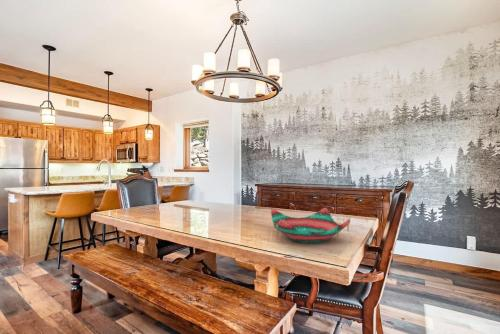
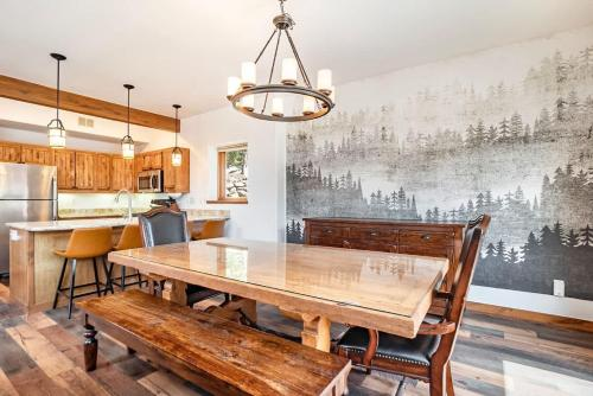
- decorative bowl (306, 225)
